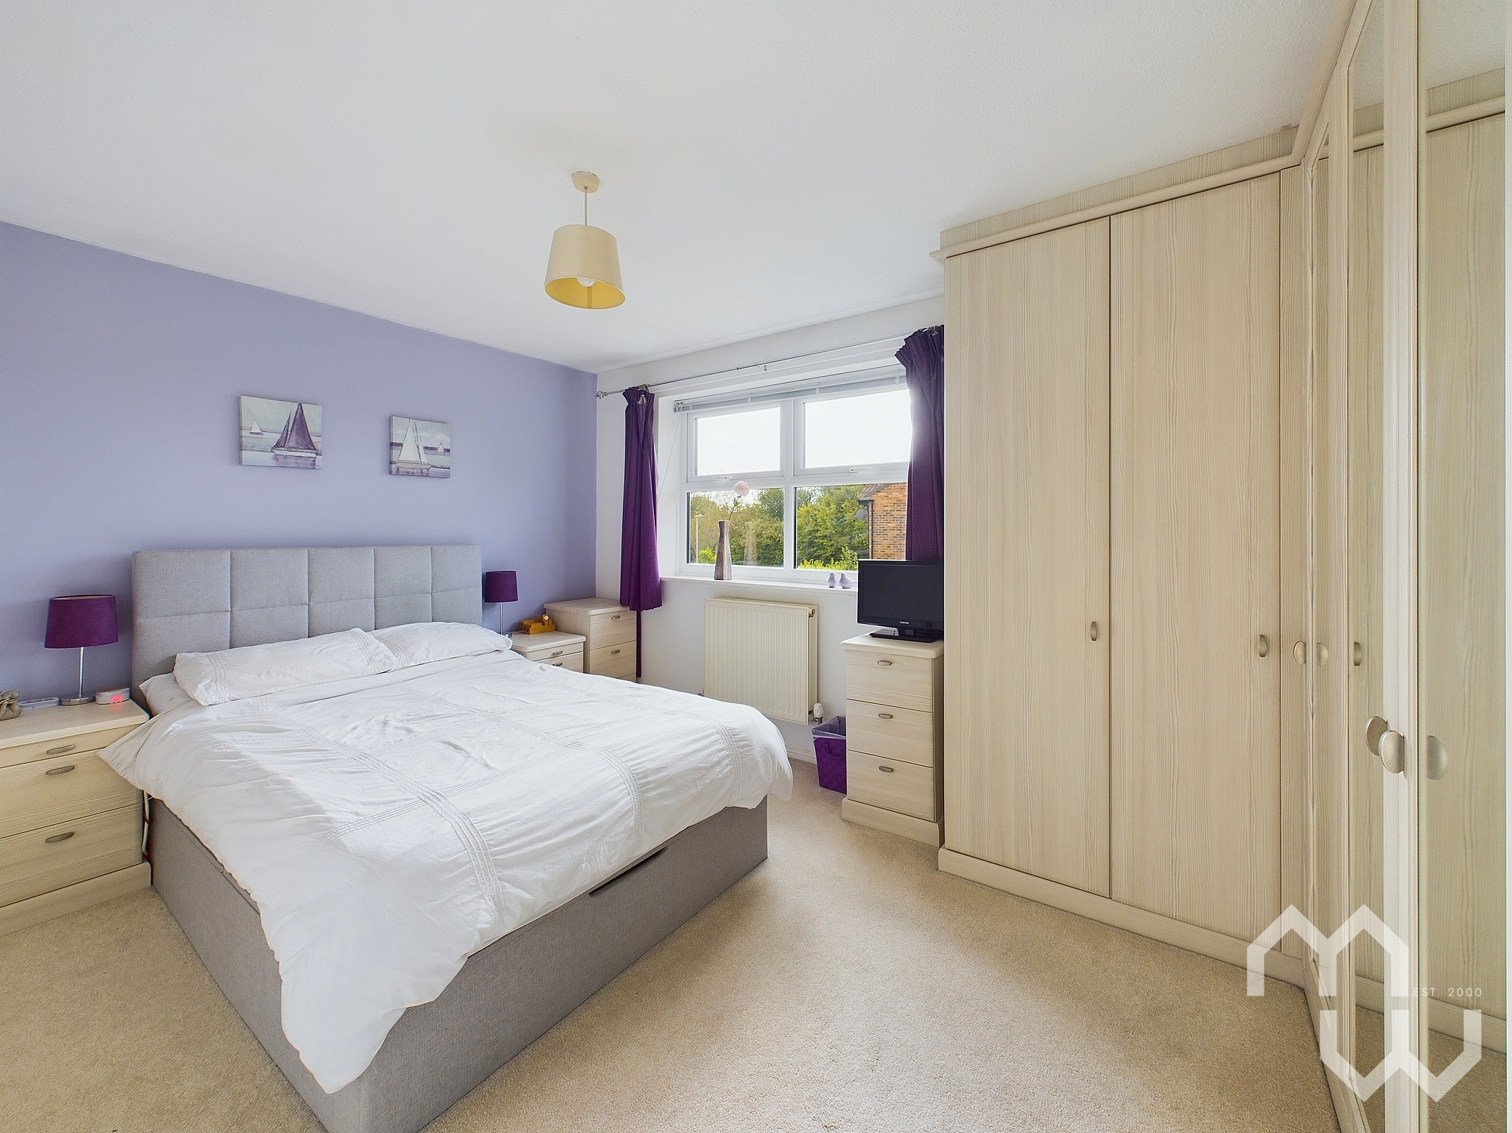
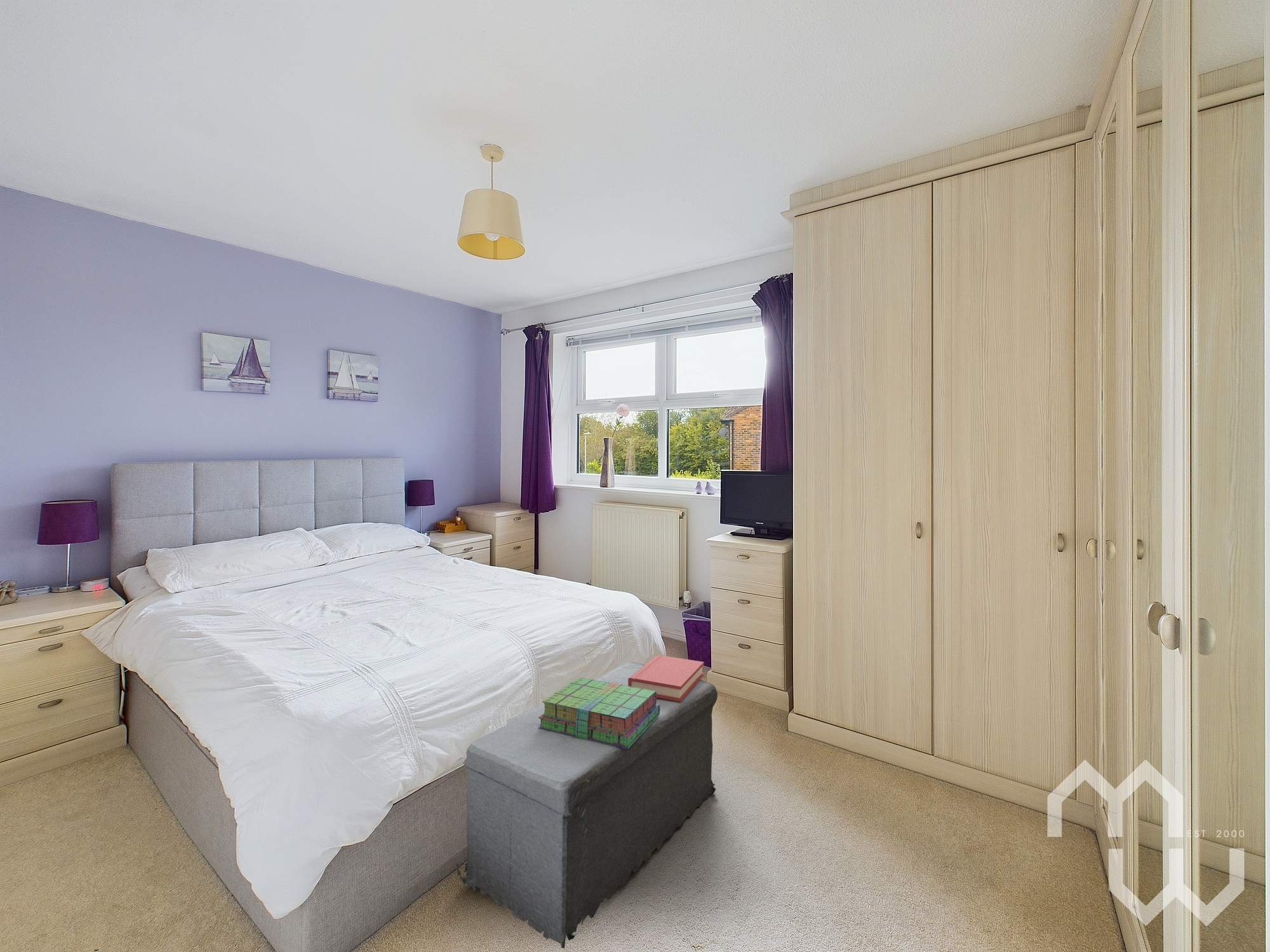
+ storage ottoman (605, 770)
+ stack of books (601, 706)
+ hardback book (667, 676)
